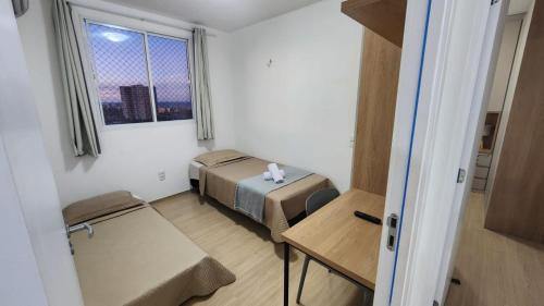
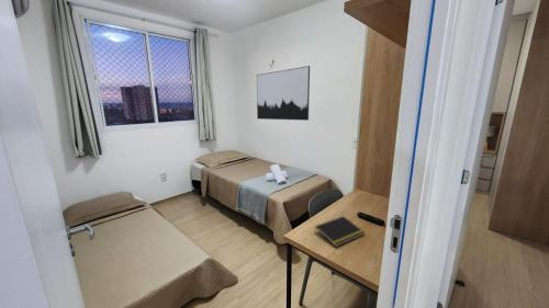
+ wall art (280, 95)
+ notepad (339, 229)
